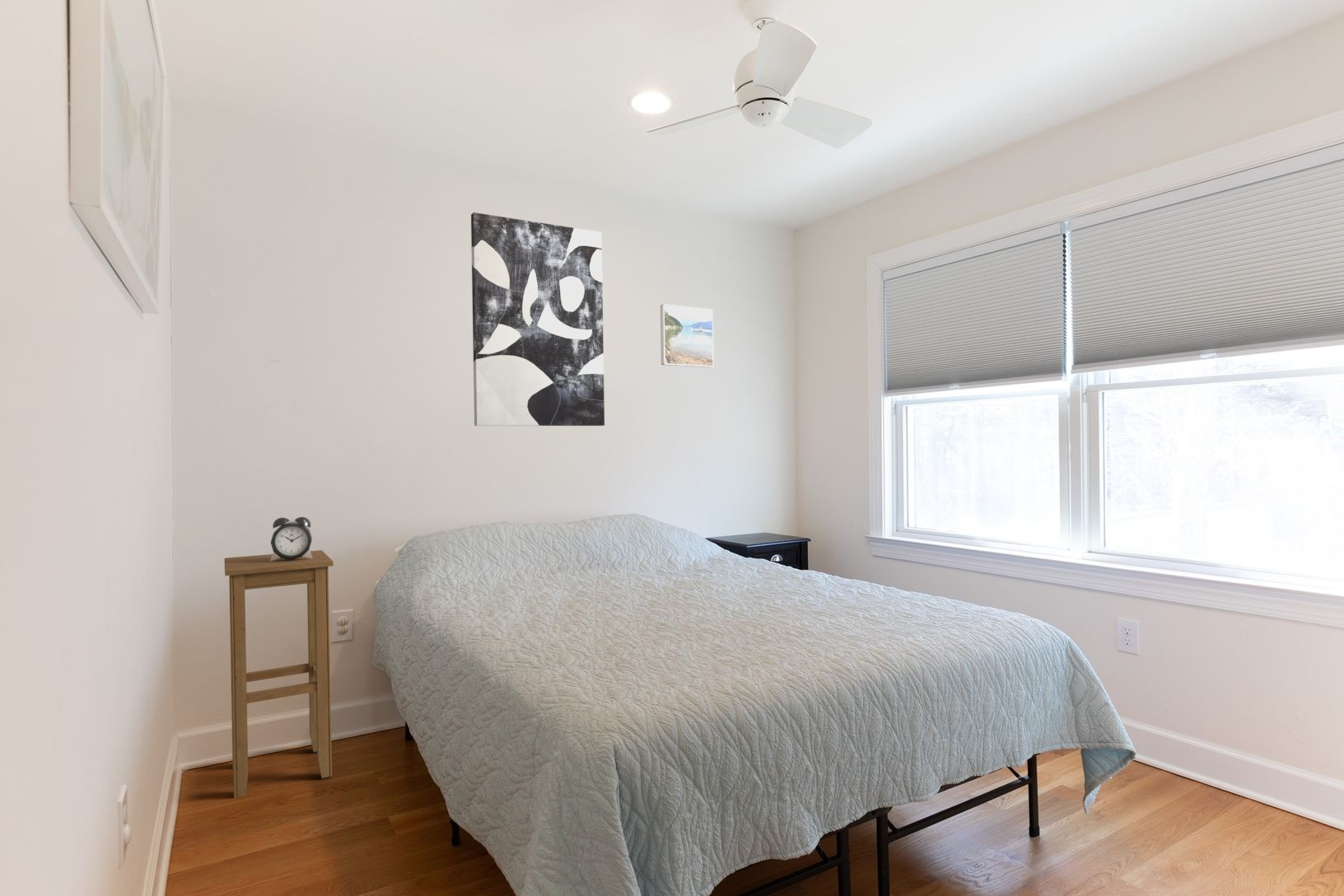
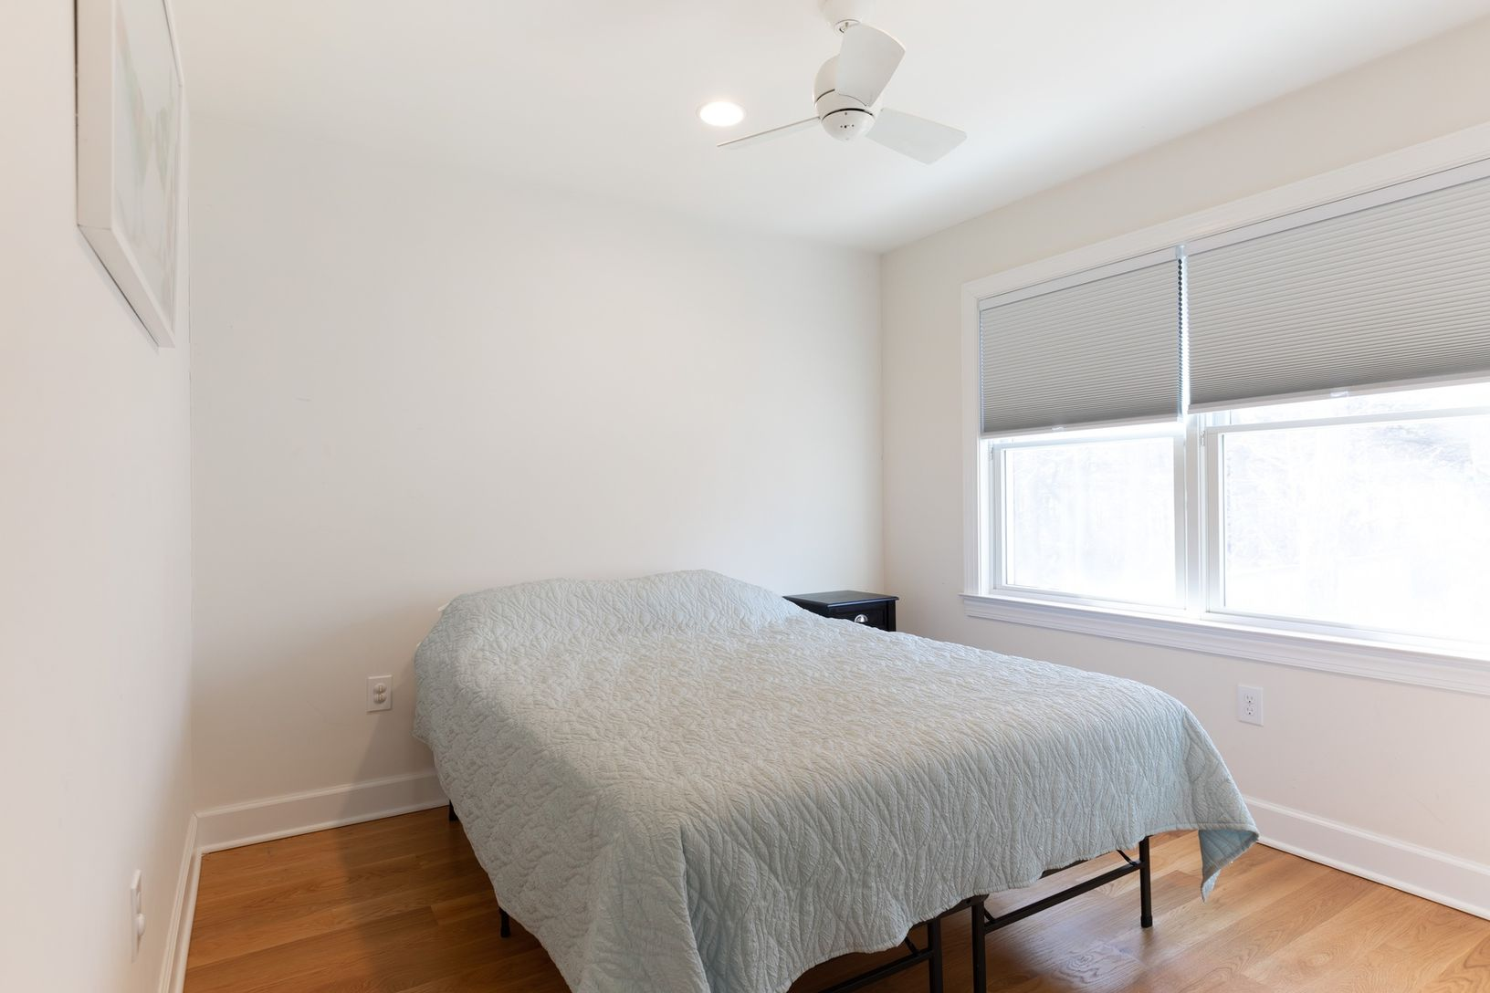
- stool (281, 667)
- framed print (687, 336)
- alarm clock (291, 538)
- wall art (540, 324)
